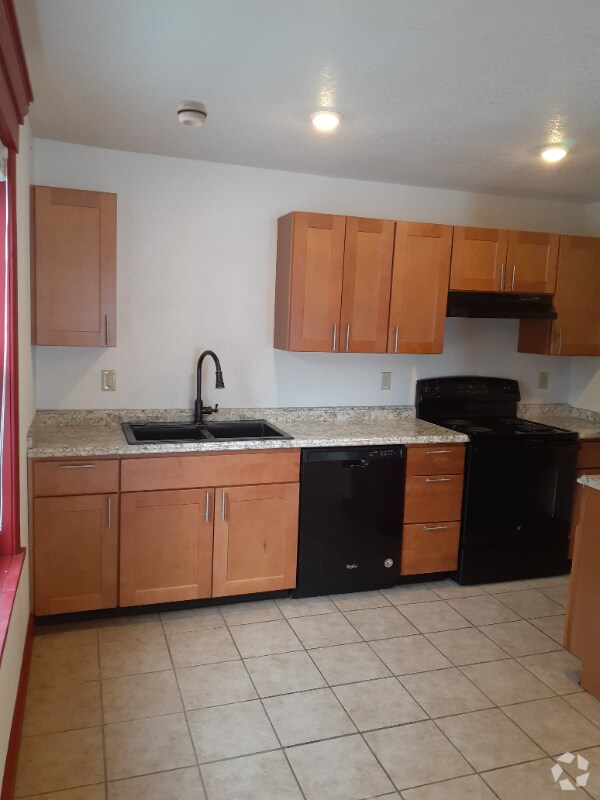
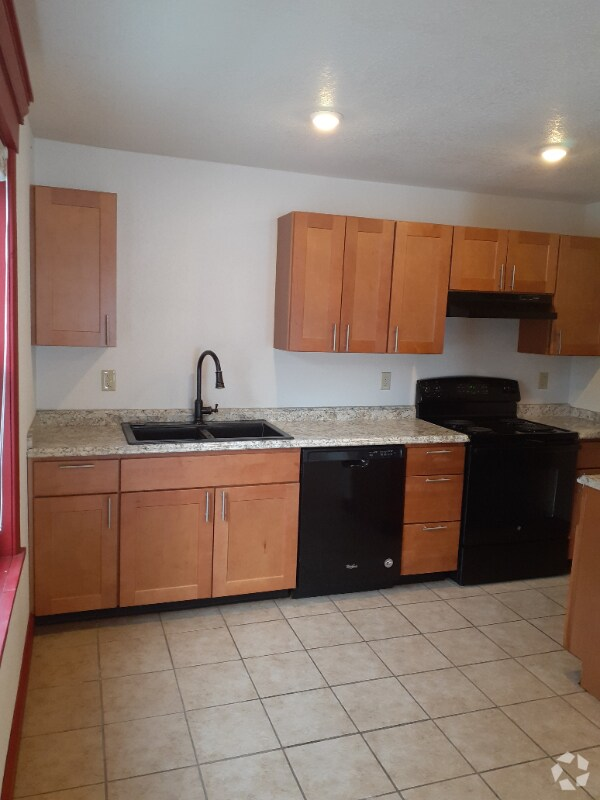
- smoke detector (192, 114)
